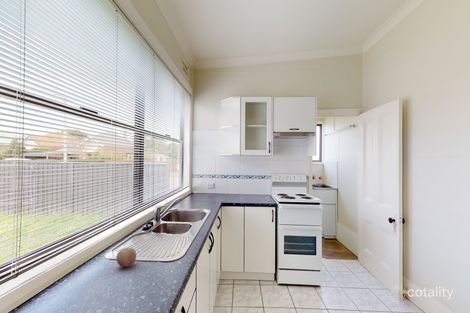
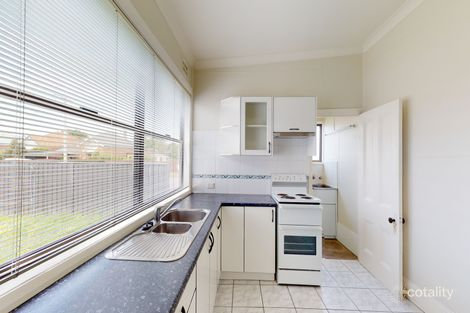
- fruit (126, 257)
